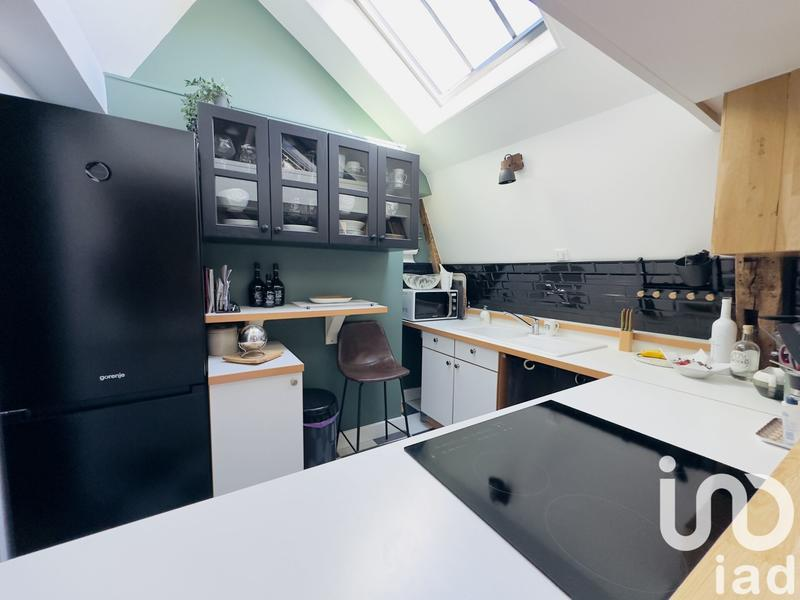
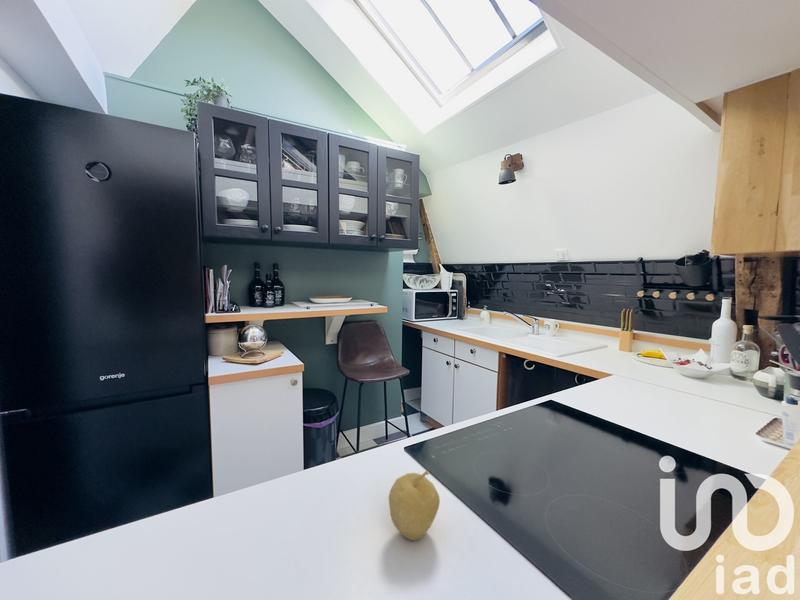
+ fruit (413, 500)
